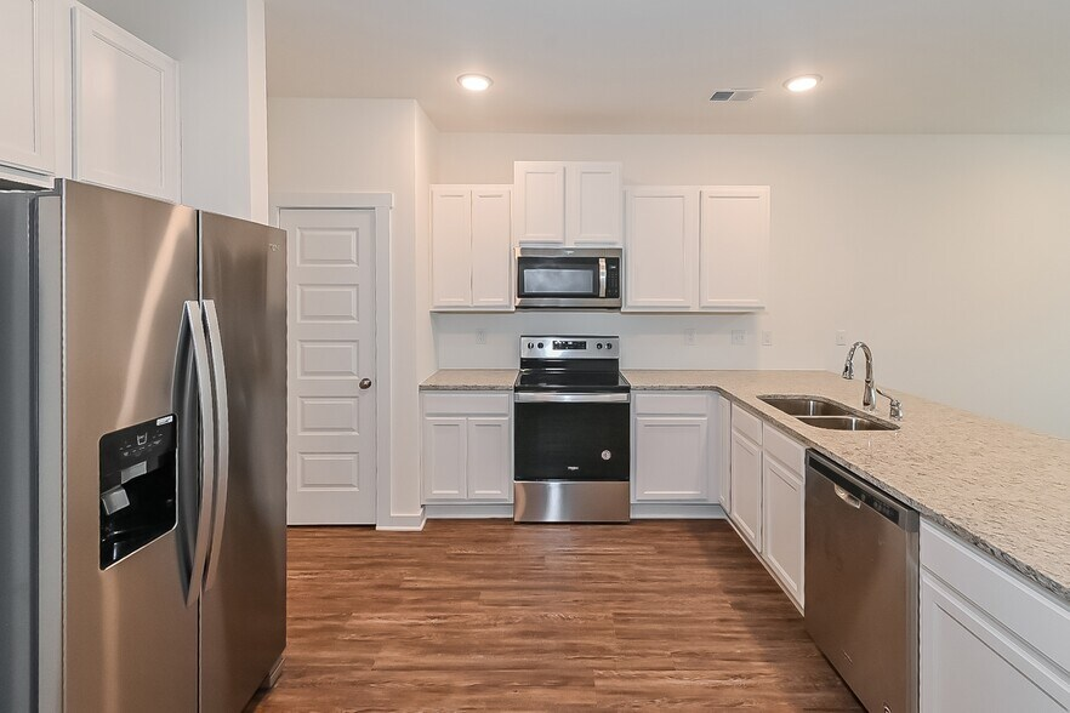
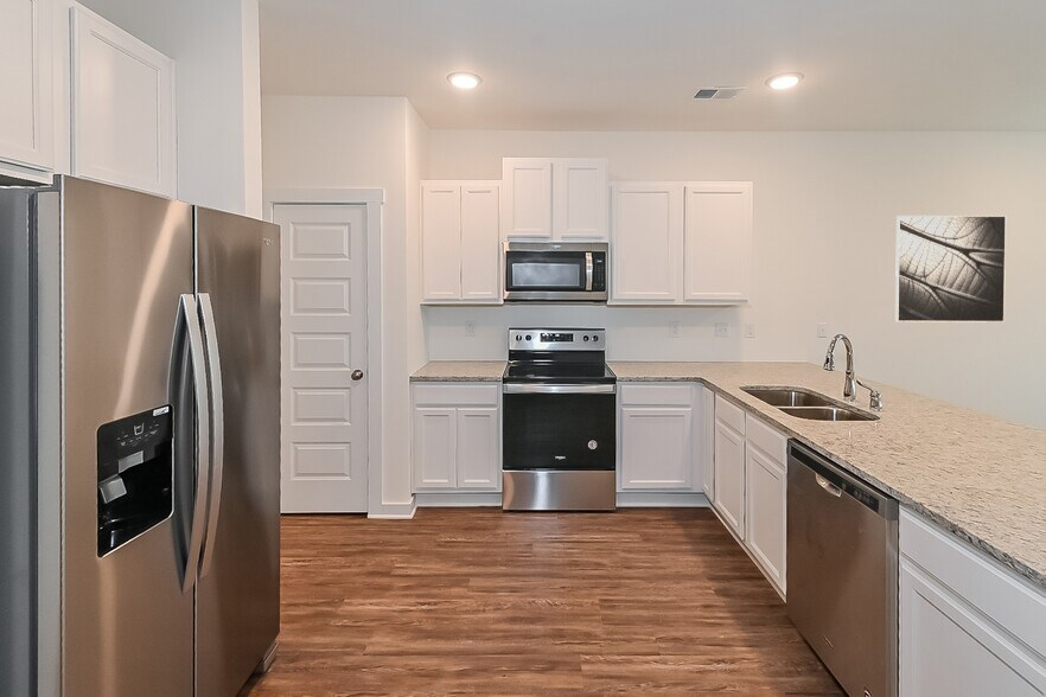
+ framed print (950, 268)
